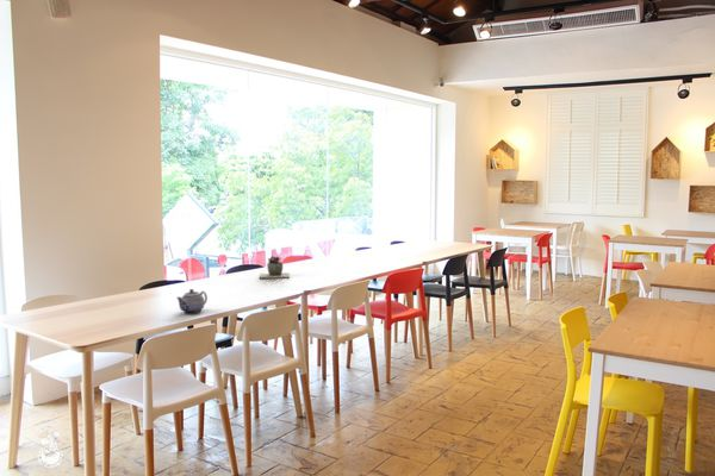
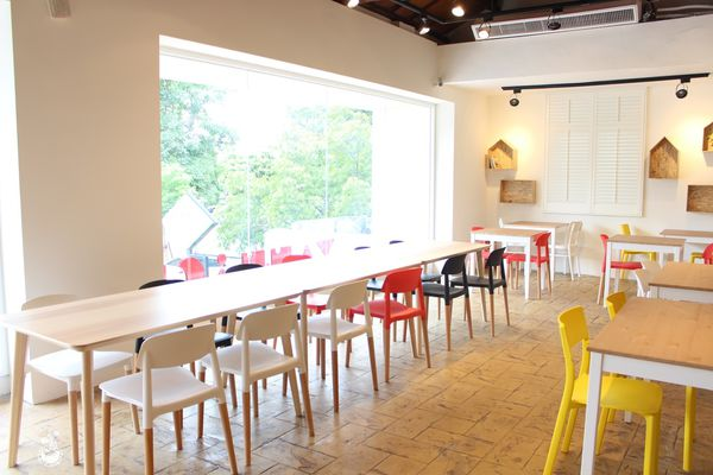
- succulent plant (274, 265)
- teapot (192, 300)
